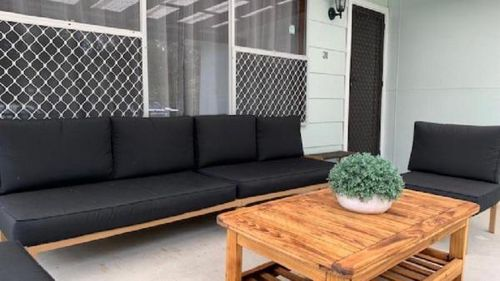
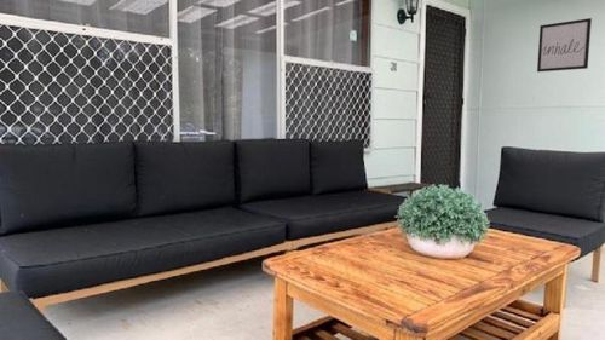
+ wall art (563, 46)
